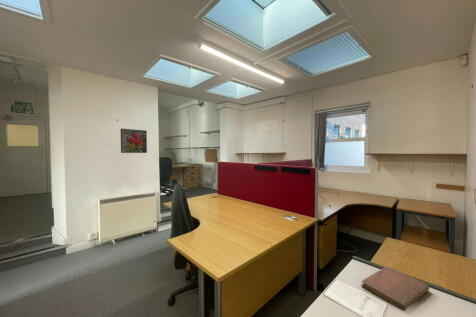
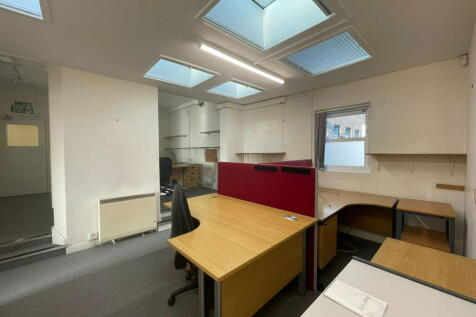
- notebook (394, 285)
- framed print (134, 141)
